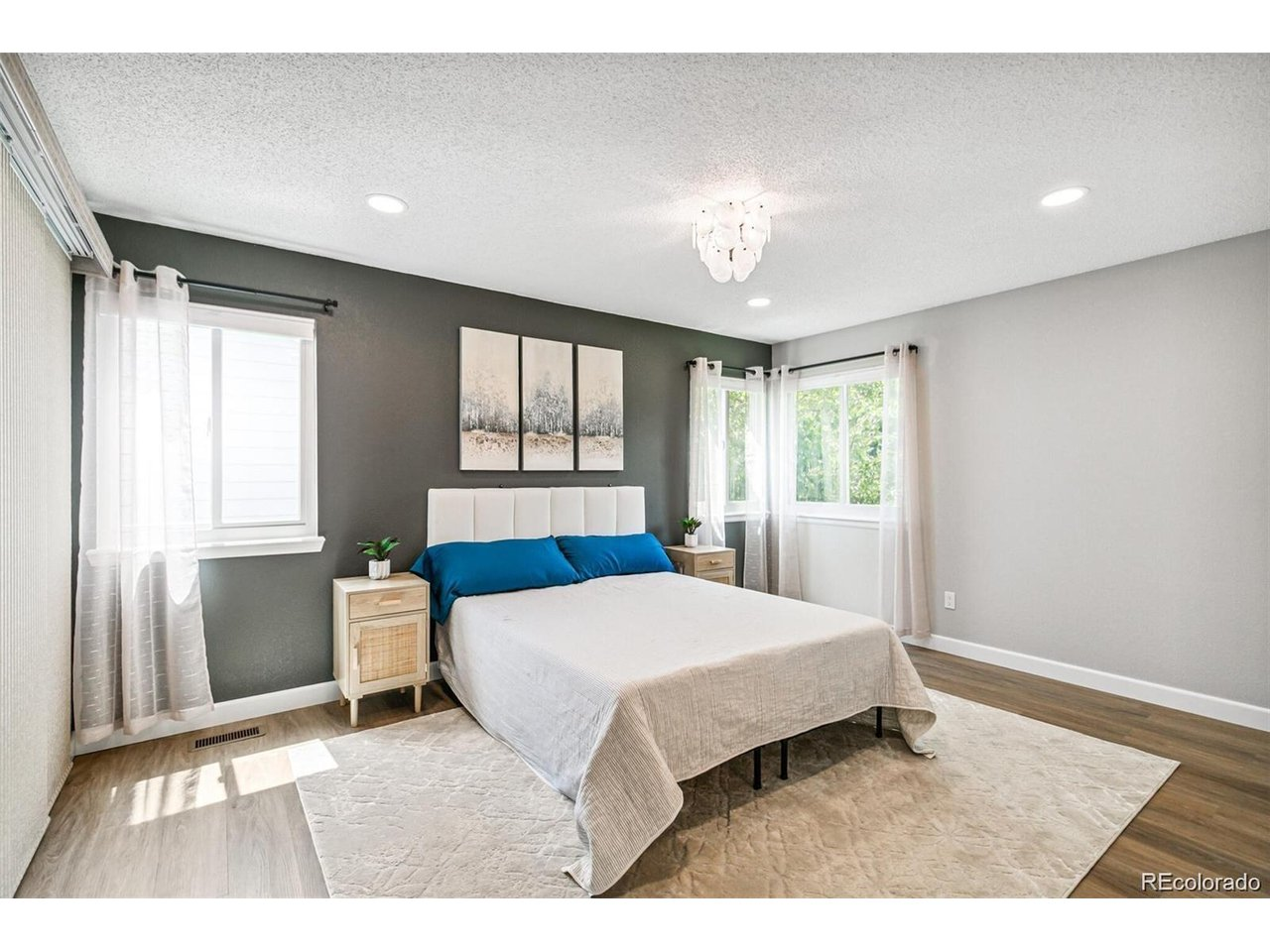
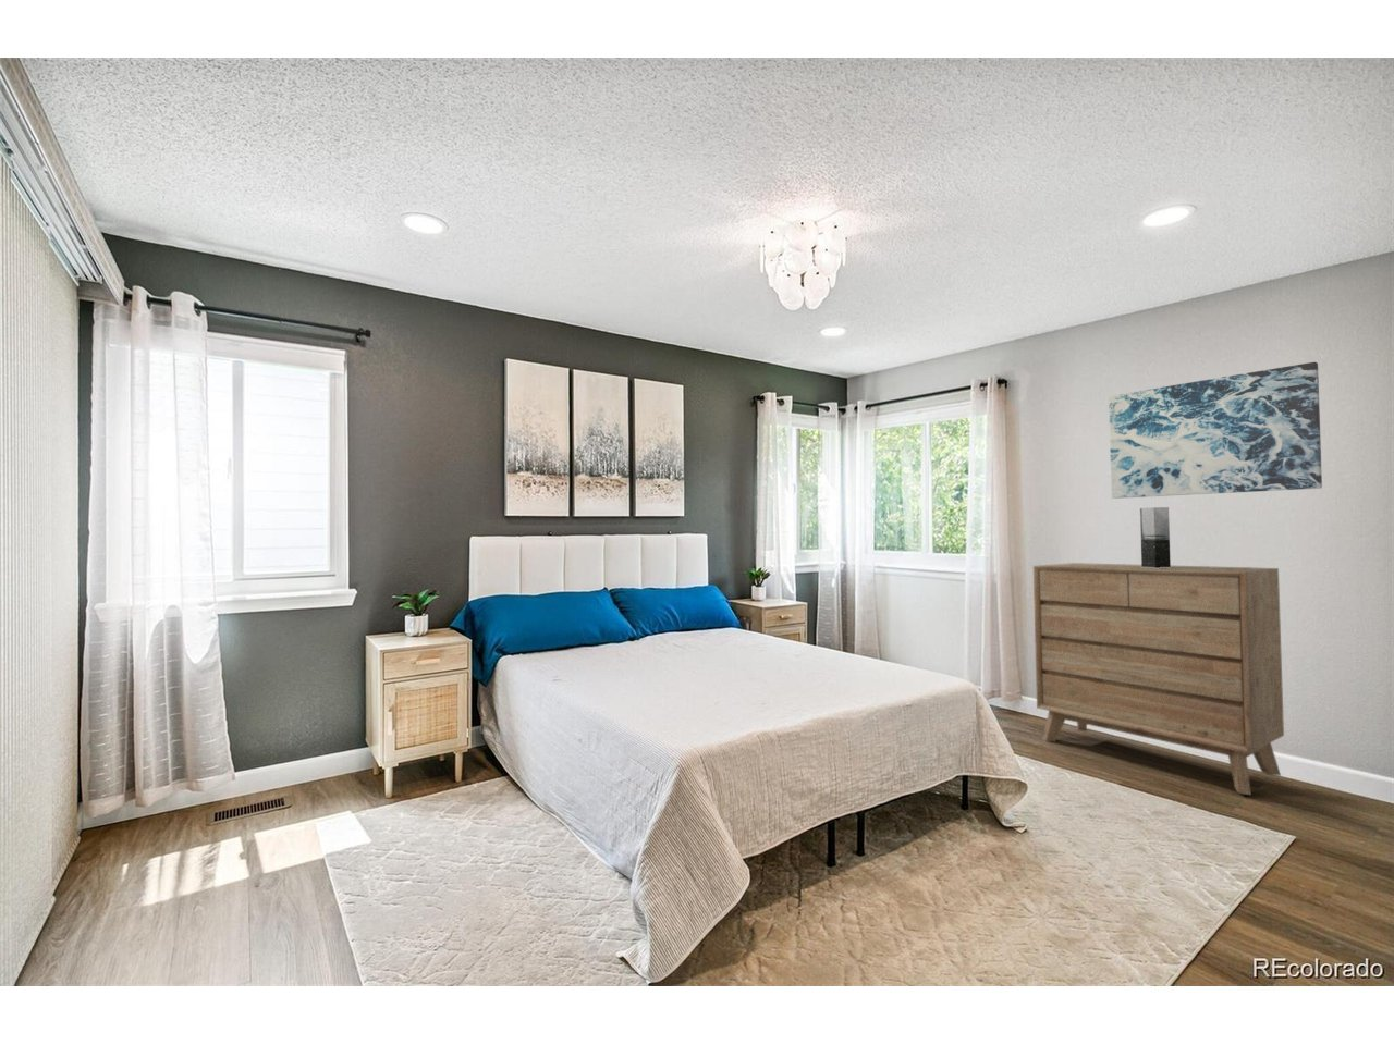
+ dresser (1148, 662)
+ wall art (1204, 437)
+ vase (1155, 537)
